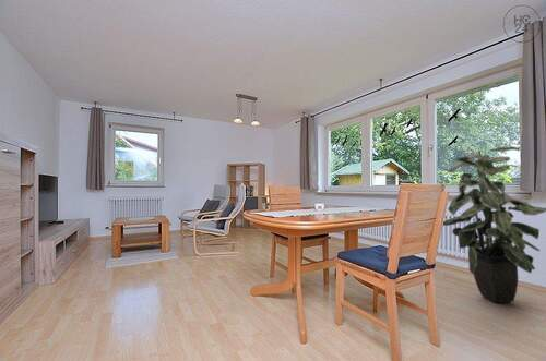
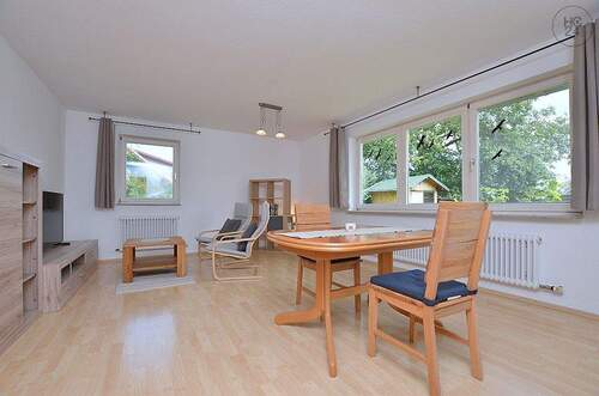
- indoor plant (495, 222)
